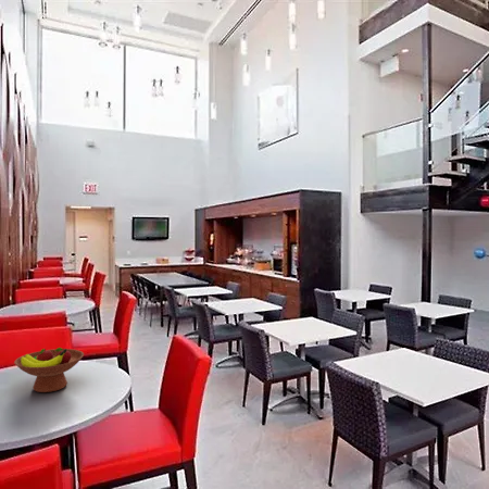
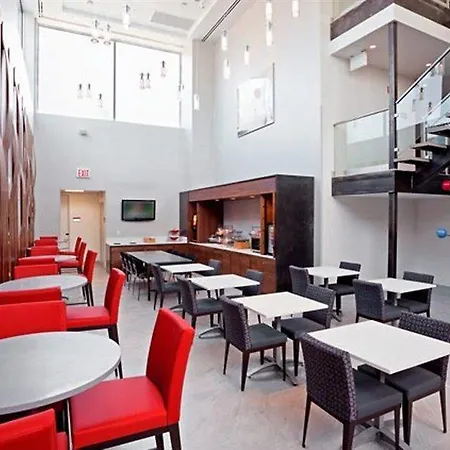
- fruit bowl (50, 366)
